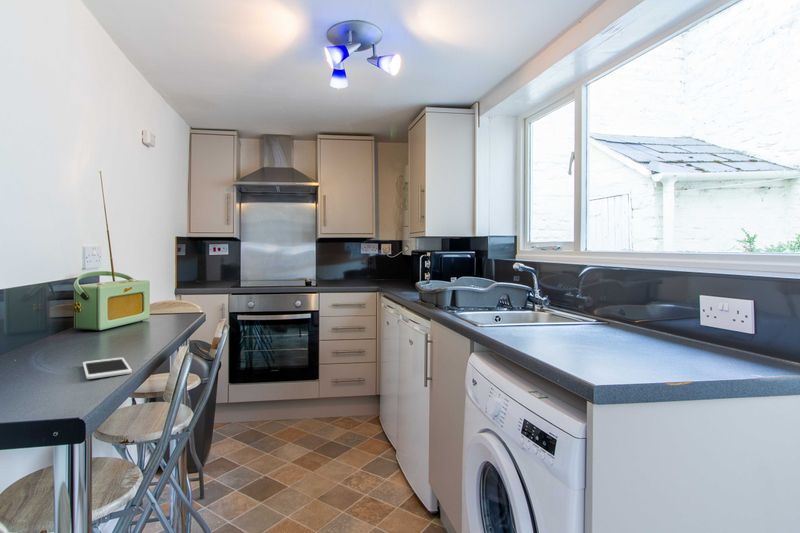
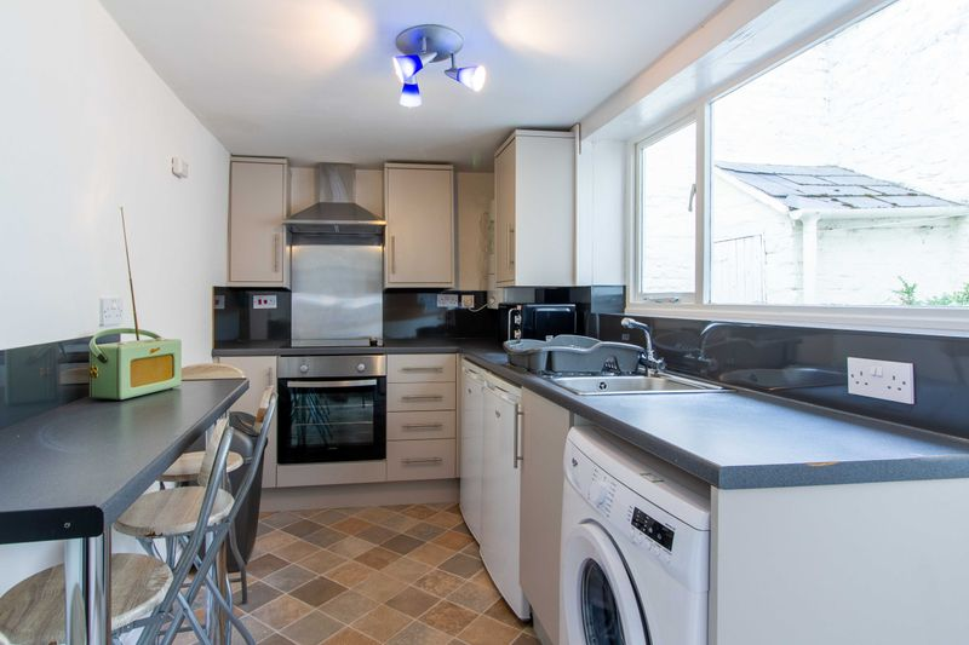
- cell phone (106, 367)
